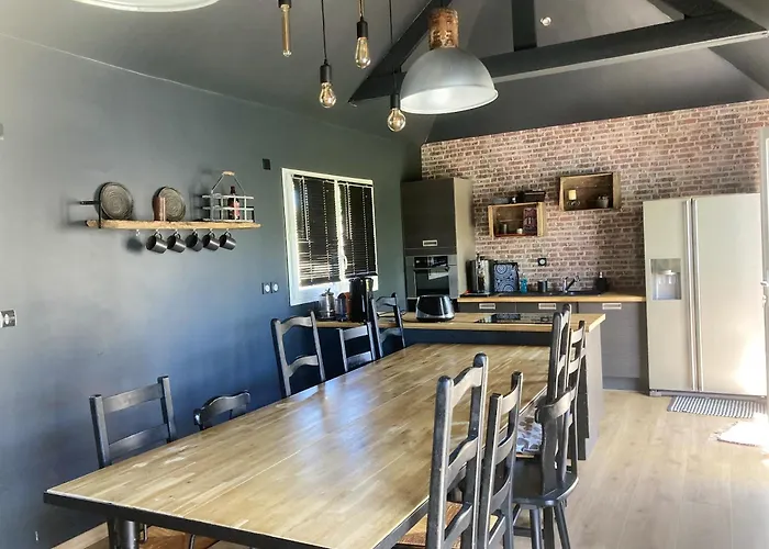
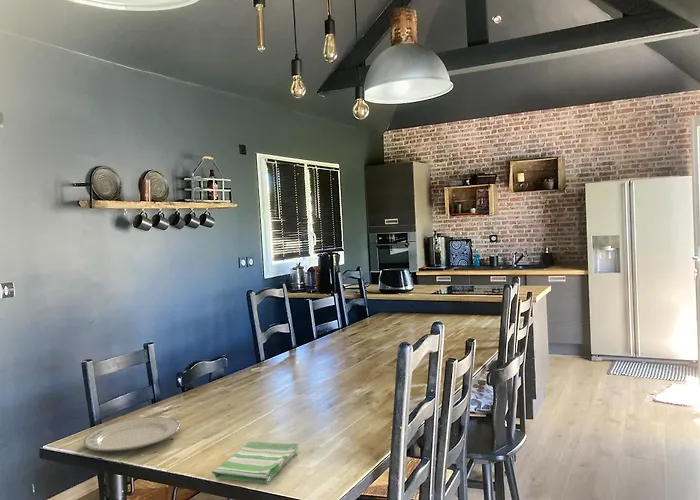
+ chinaware (133, 435)
+ dish towel (257, 459)
